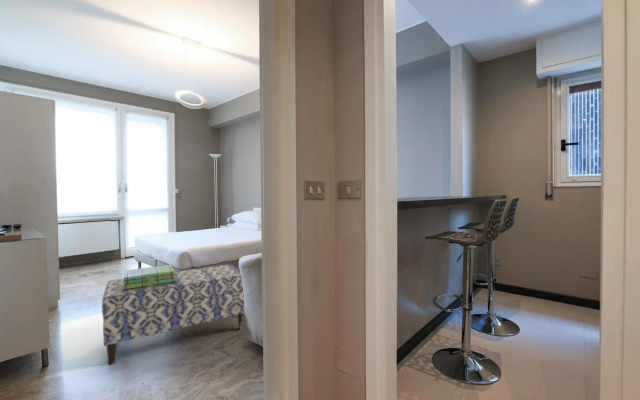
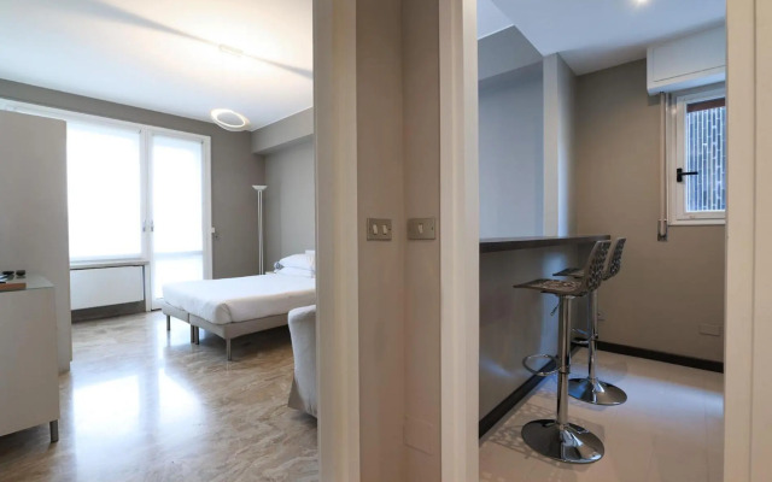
- bench (179, 305)
- stack of books (149, 276)
